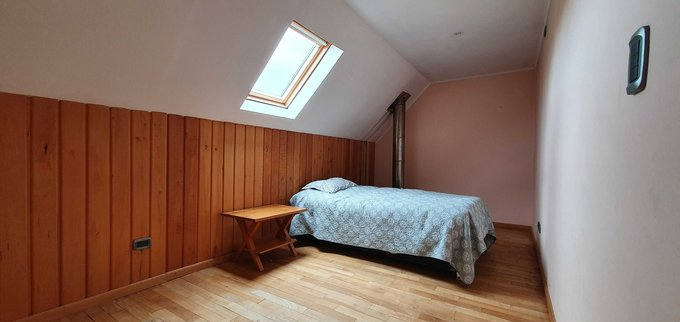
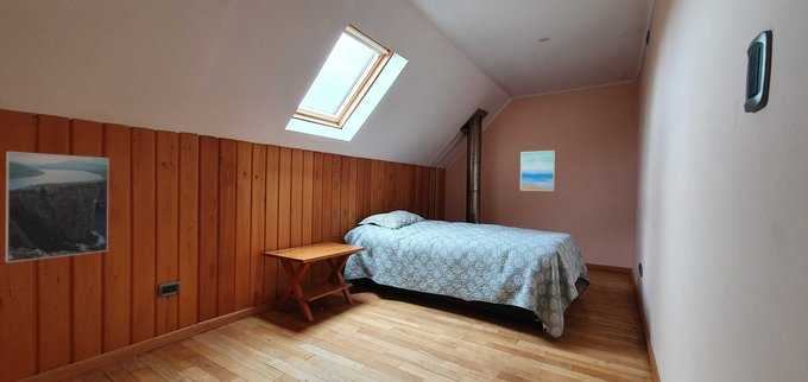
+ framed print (61, 205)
+ wall art (537, 171)
